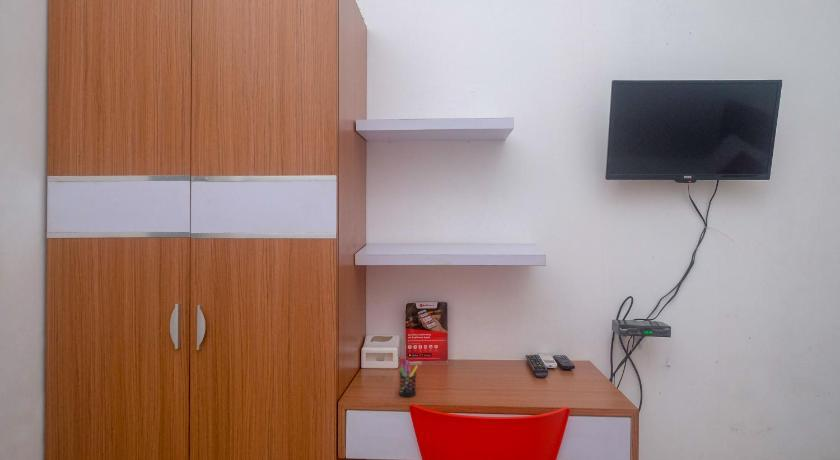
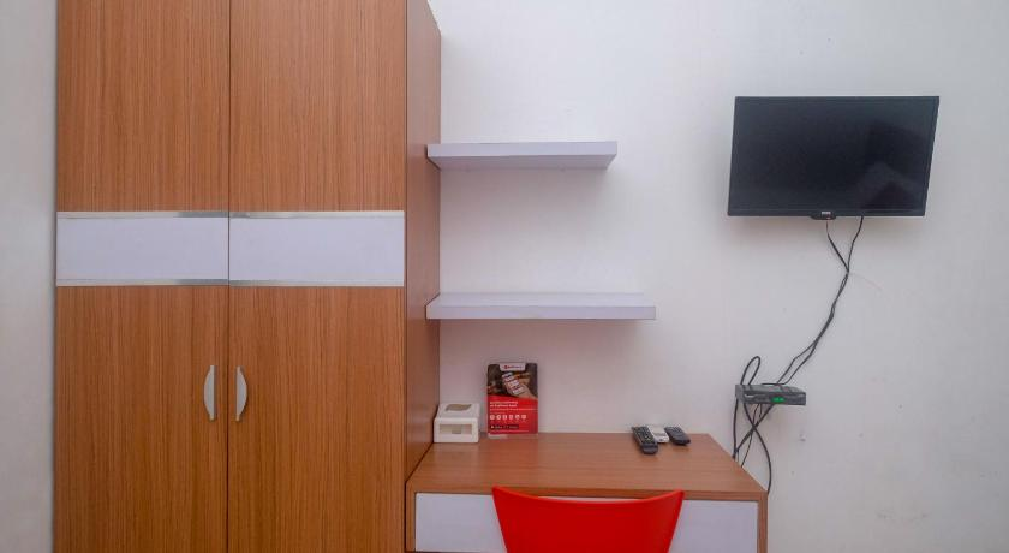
- pen holder (406, 376)
